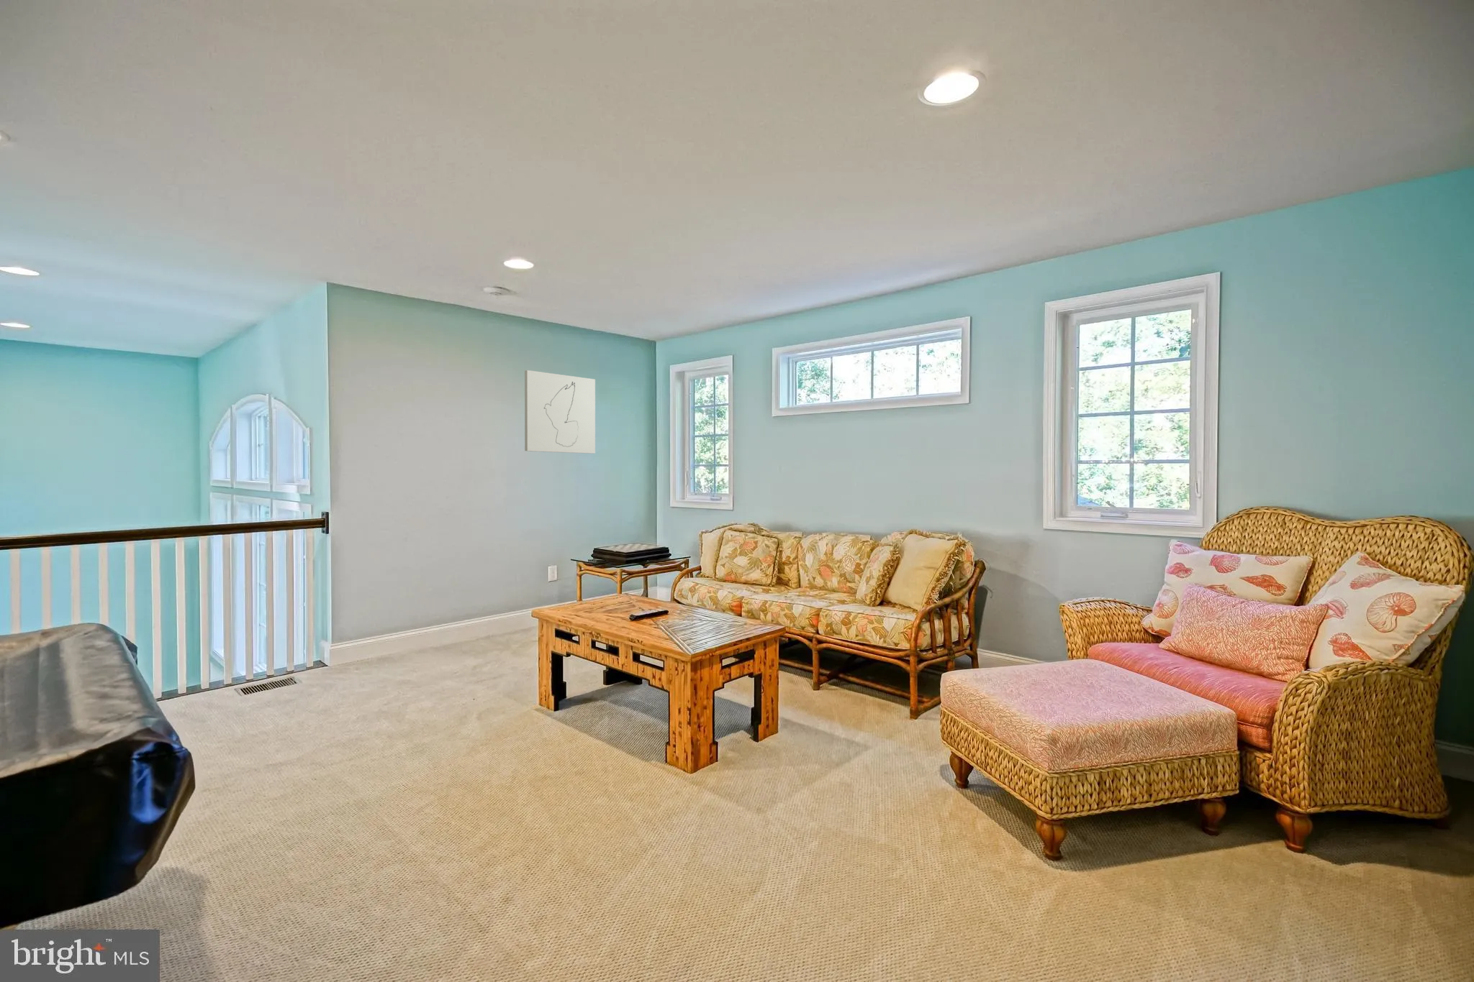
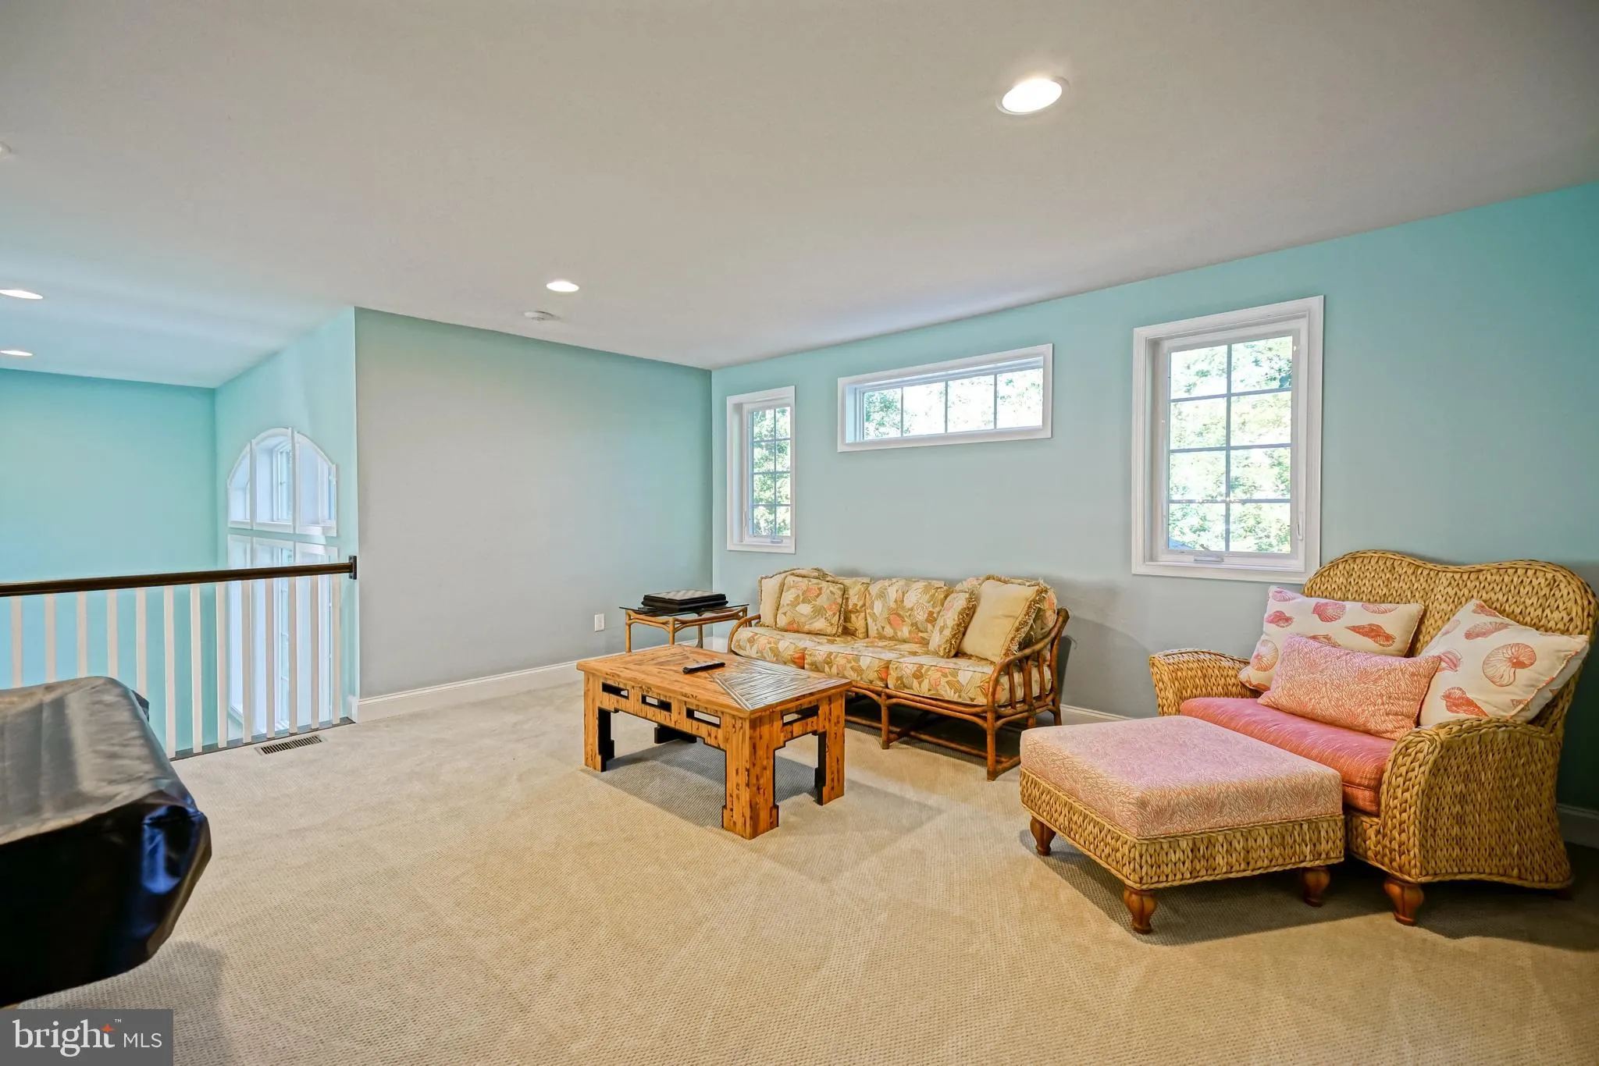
- wall art (562, 413)
